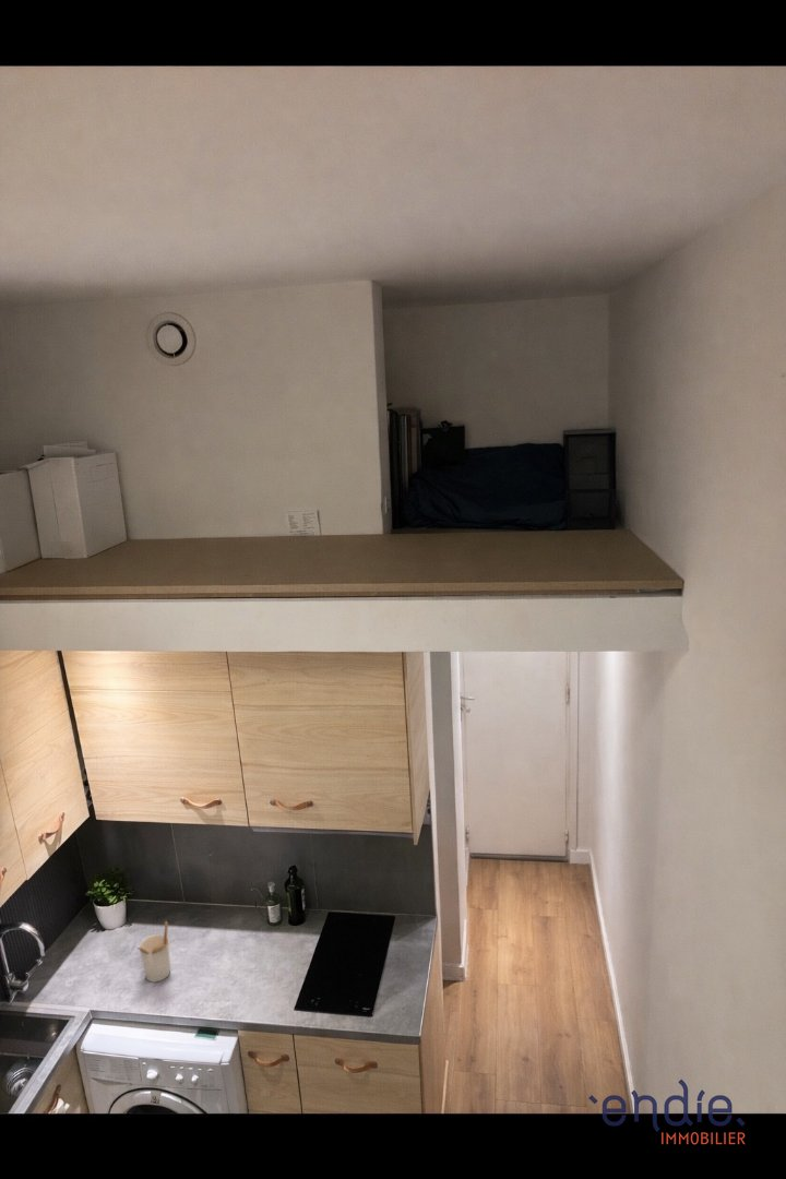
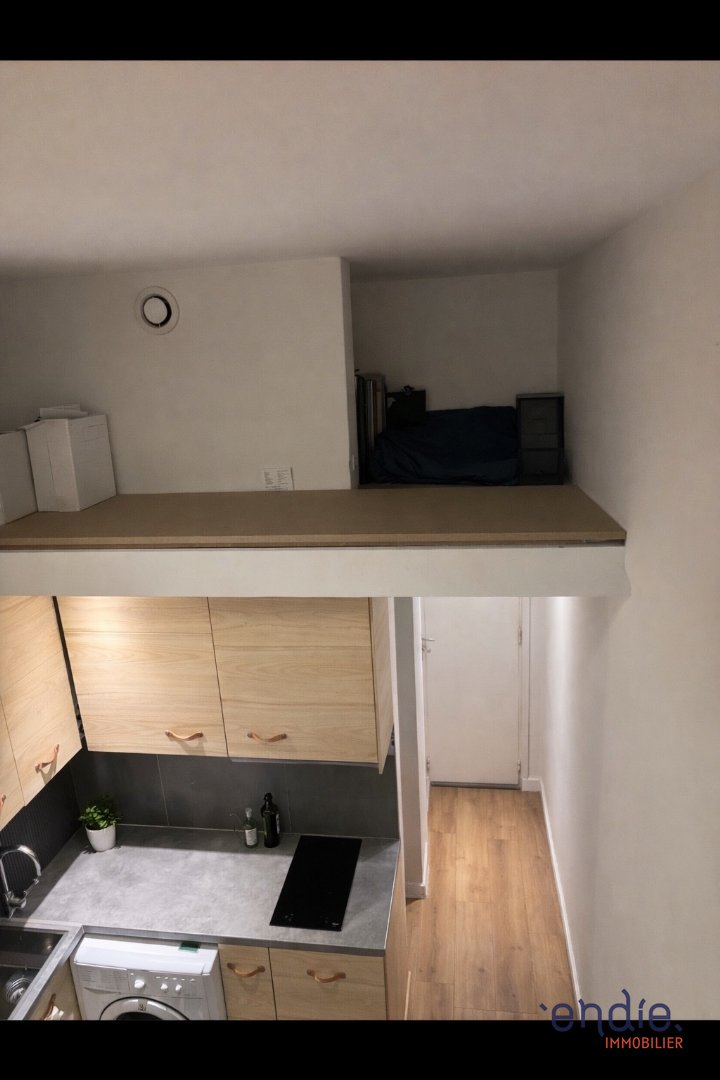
- utensil holder (158, 954)
